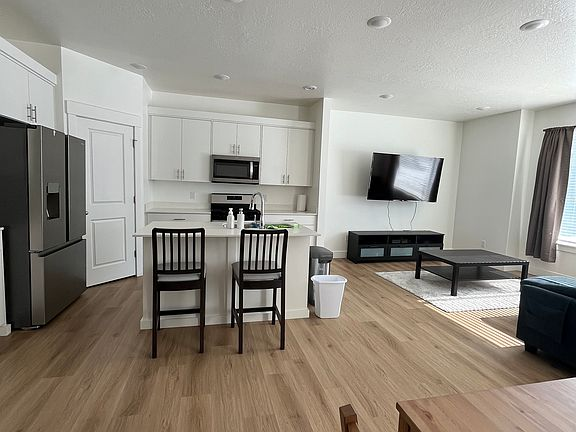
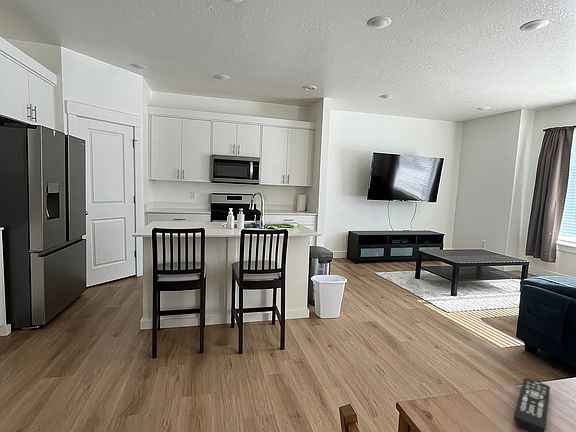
+ remote control (533, 403)
